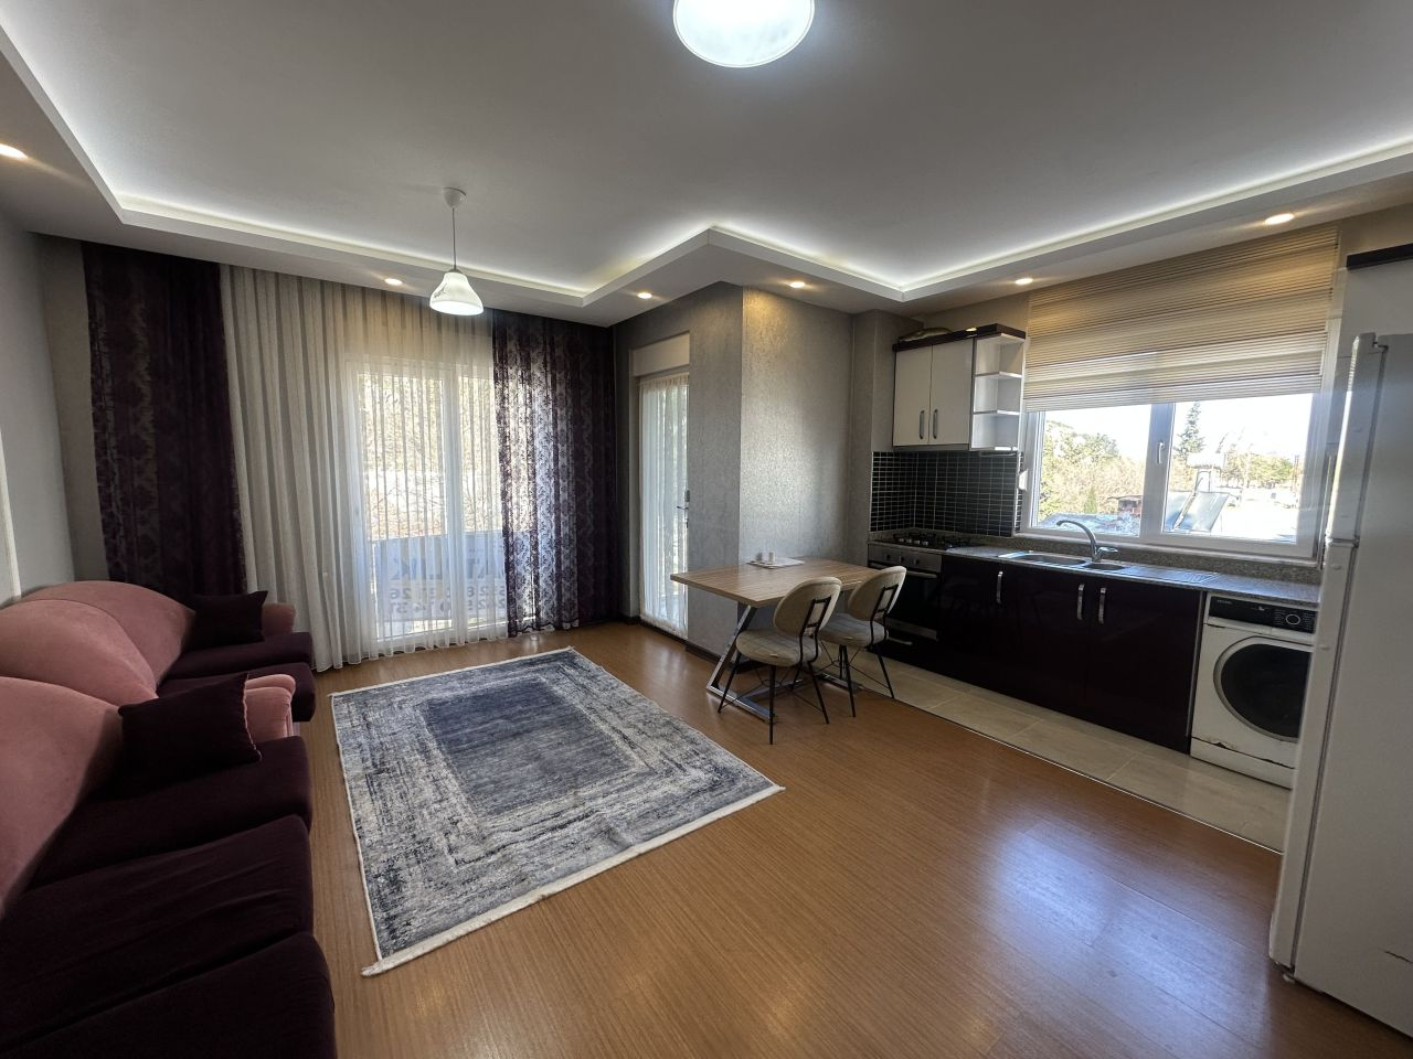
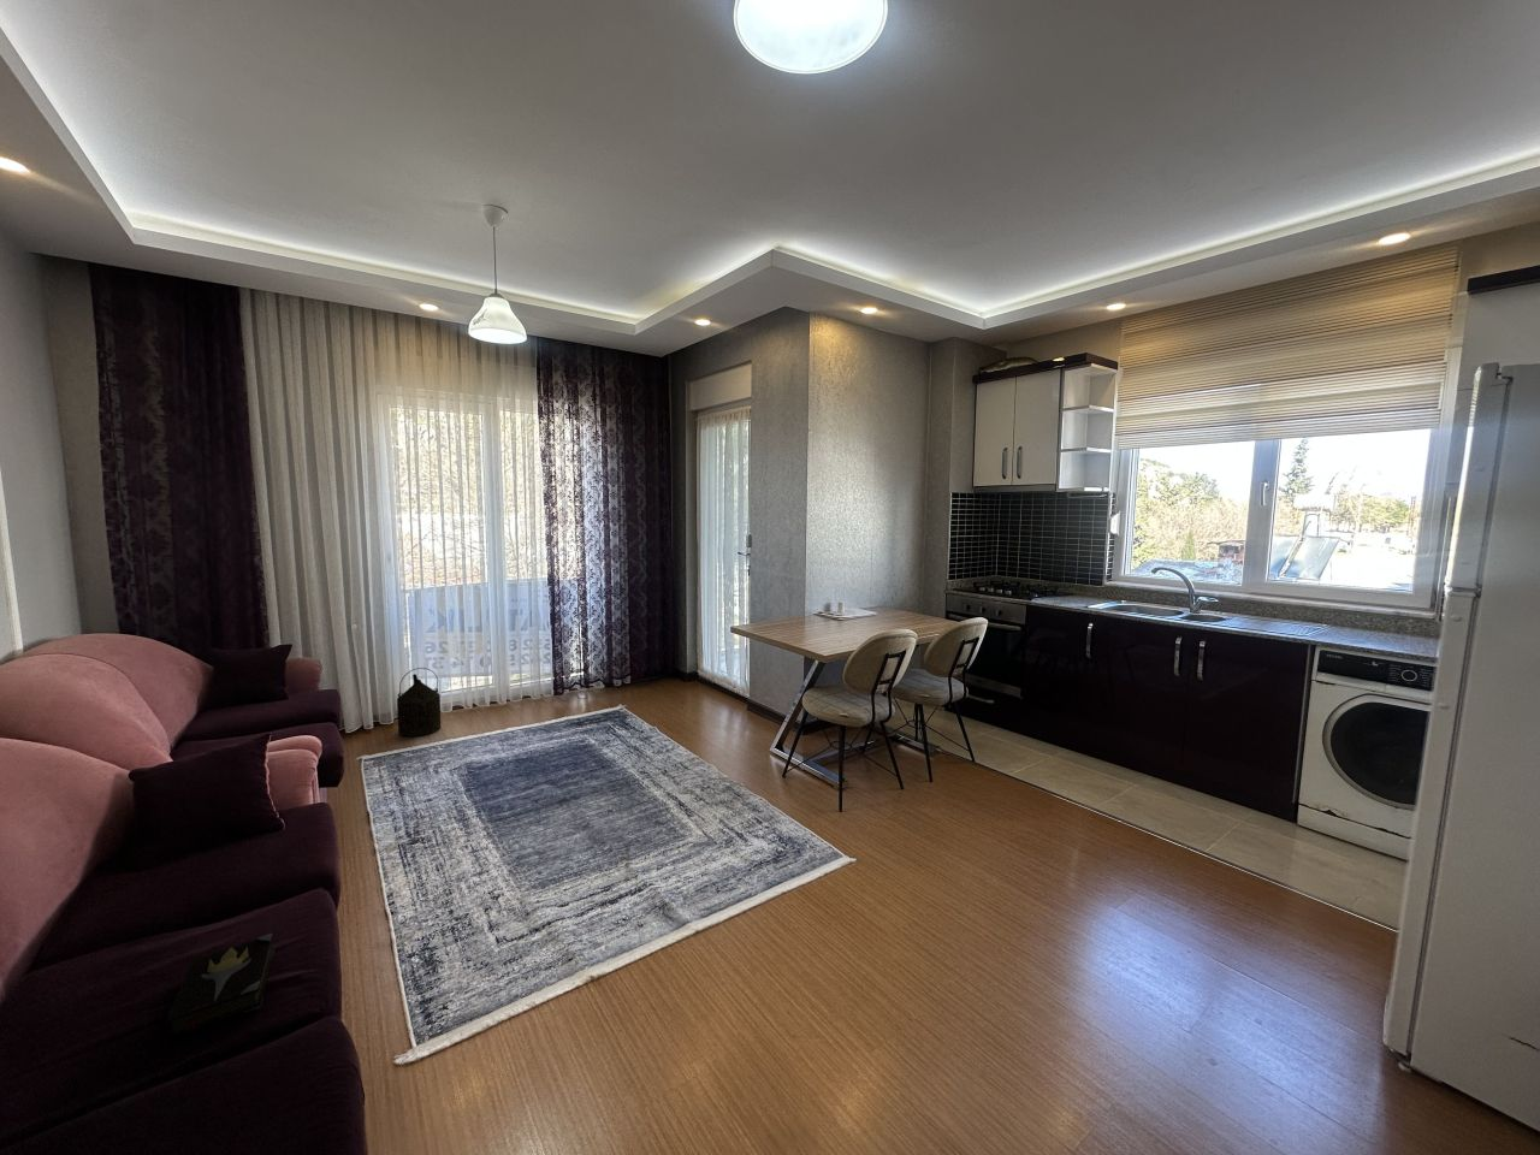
+ hardback book (224, 979)
+ watering can (418, 700)
